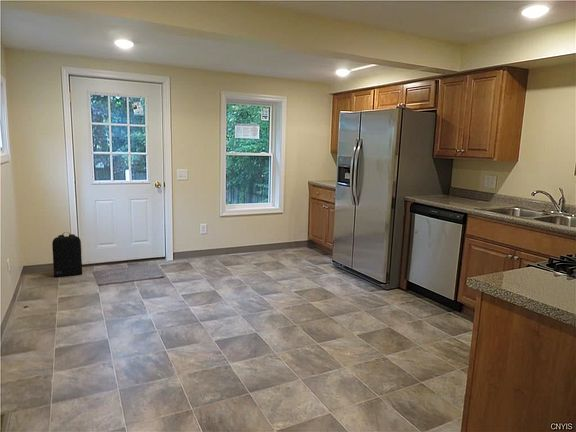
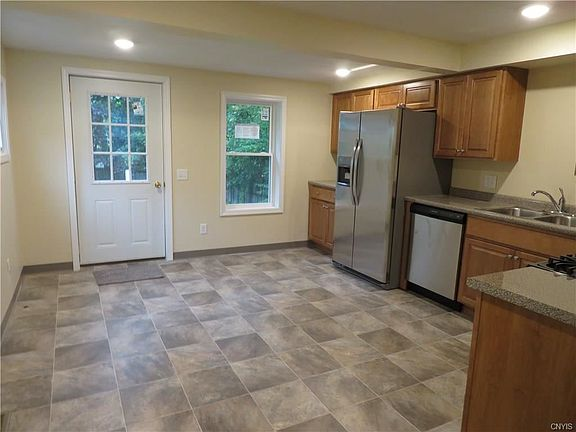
- backpack (67, 252)
